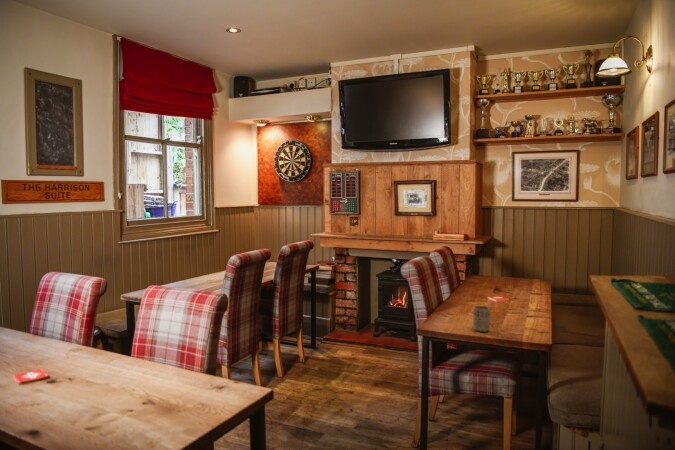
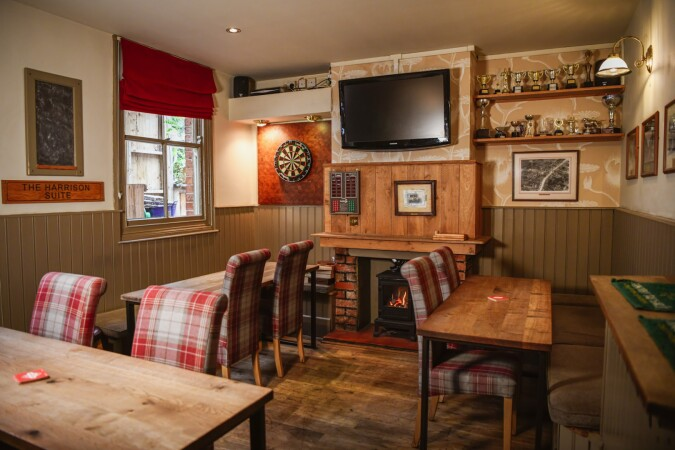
- cup (481, 318)
